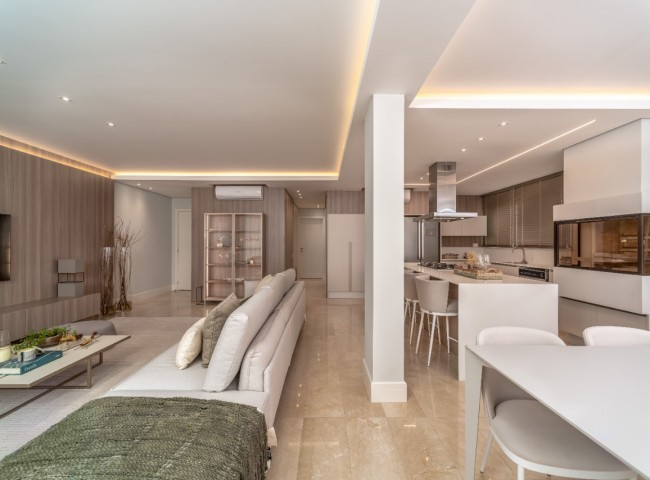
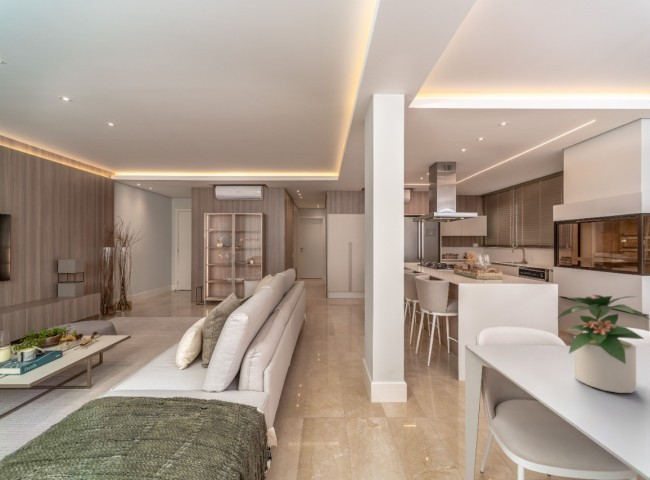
+ potted plant (600, 336)
